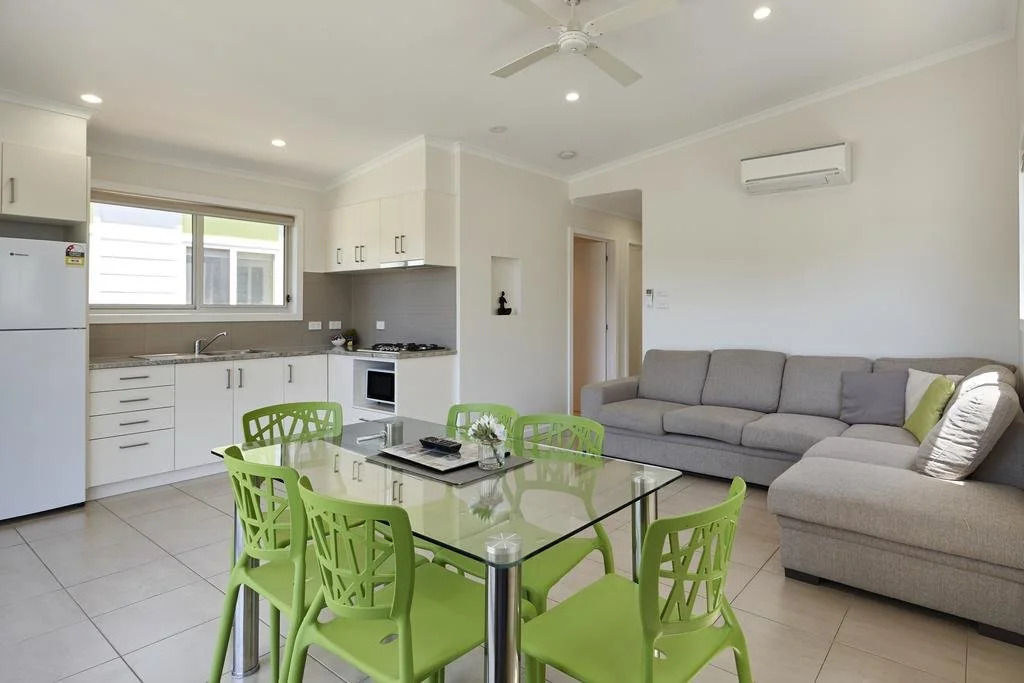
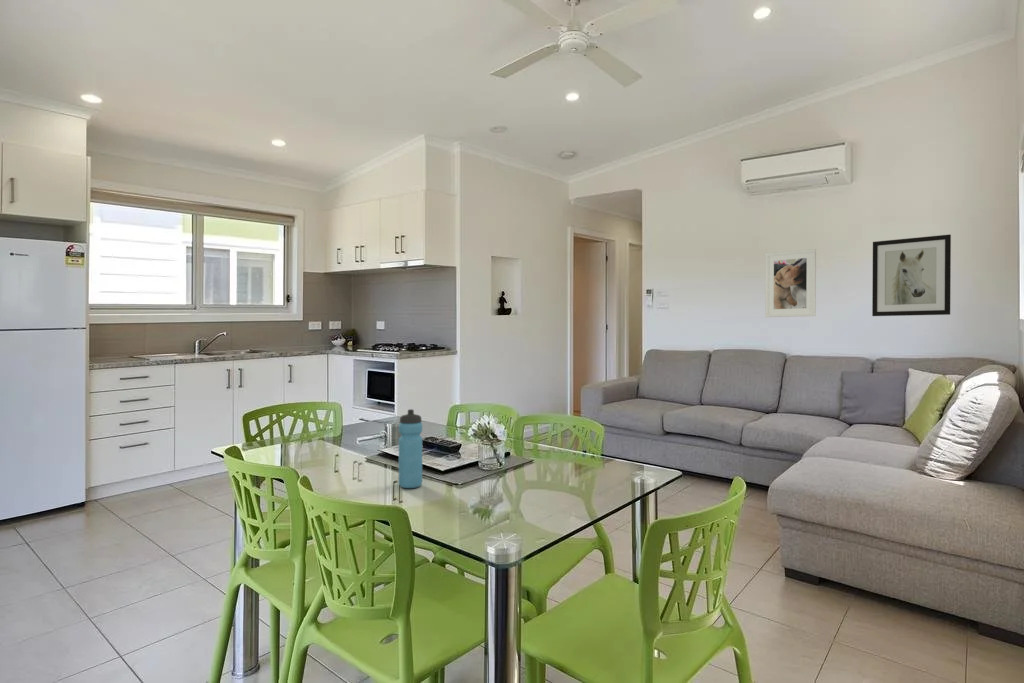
+ wall art (910, 276)
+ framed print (790, 284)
+ water bottle (410, 447)
